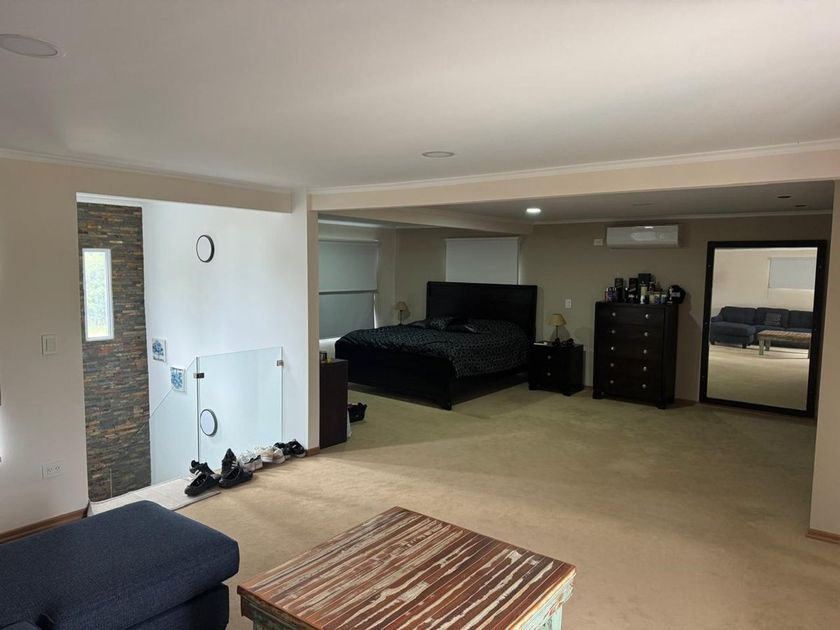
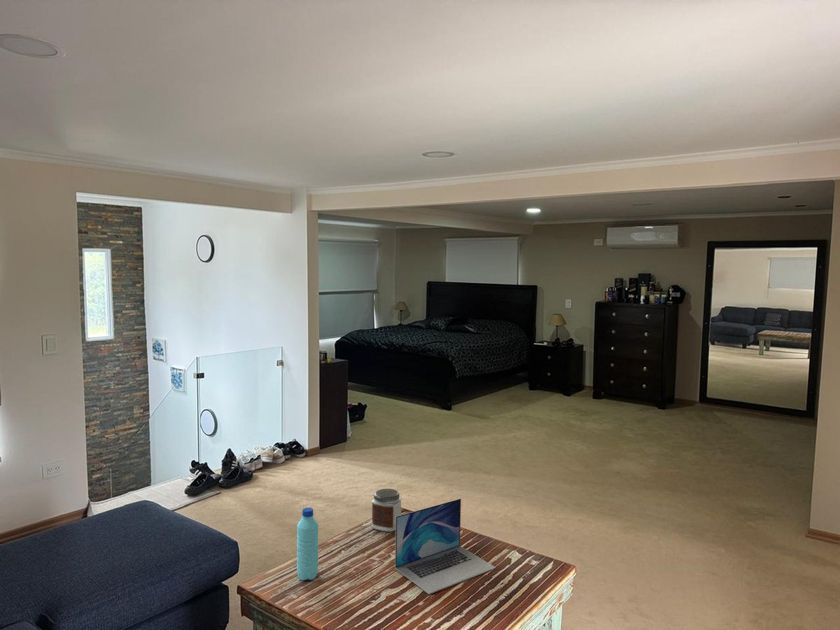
+ jar (386, 509)
+ laptop (446, 542)
+ water bottle (307, 543)
